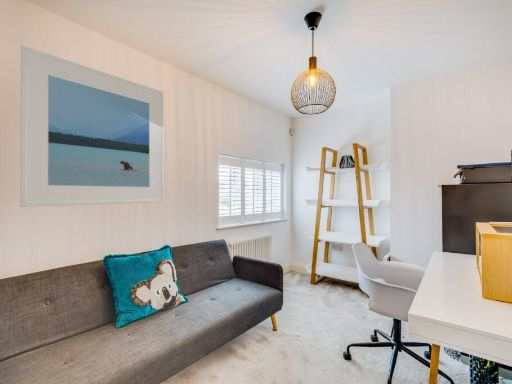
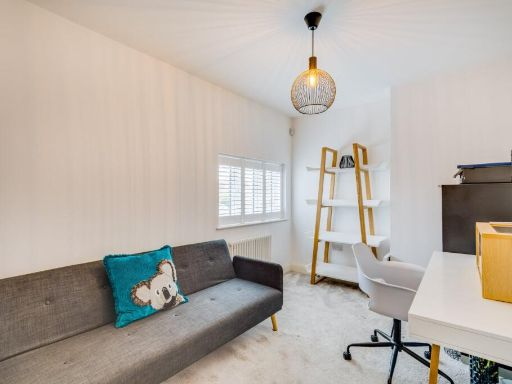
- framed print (105, 138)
